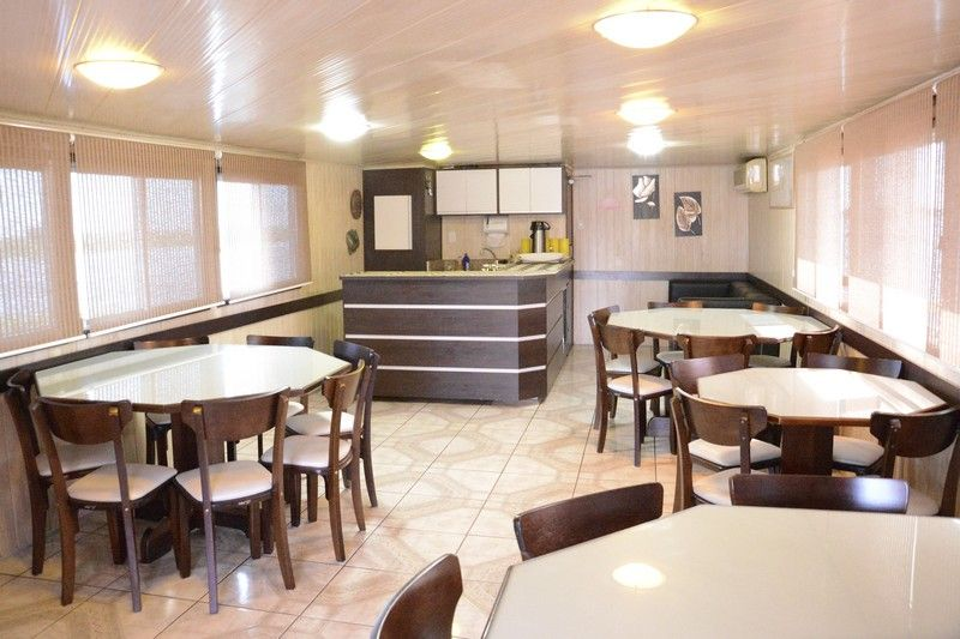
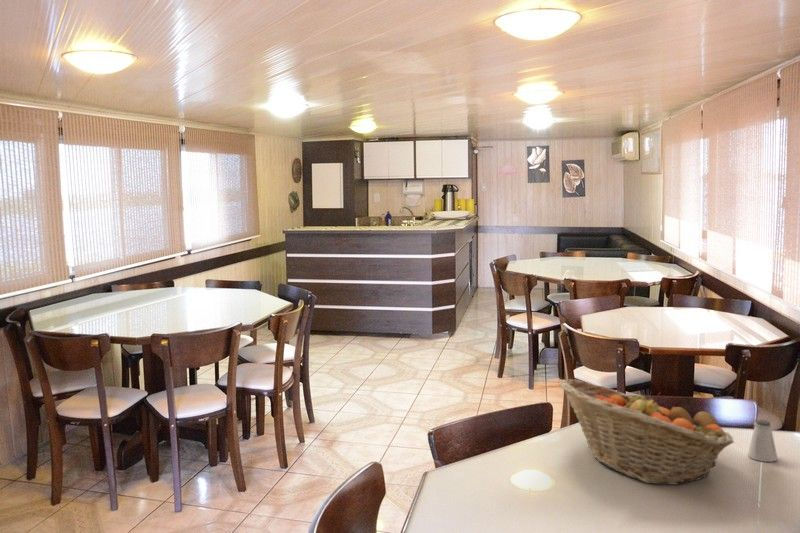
+ fruit basket (640, 423)
+ saltshaker (762, 439)
